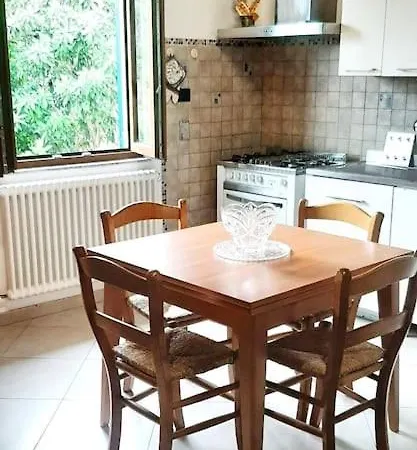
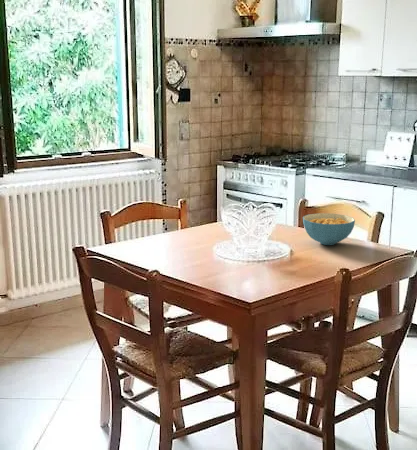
+ cereal bowl (328, 230)
